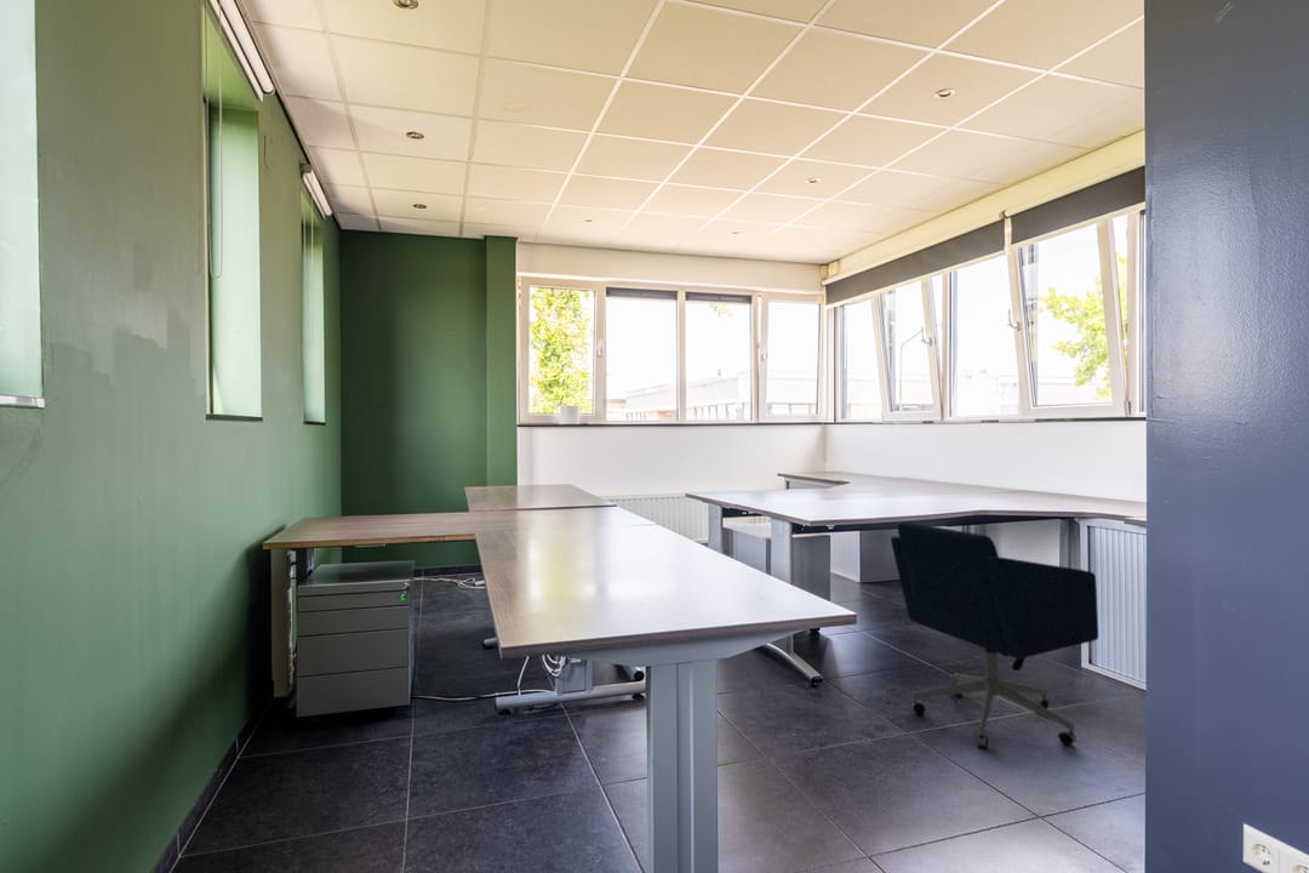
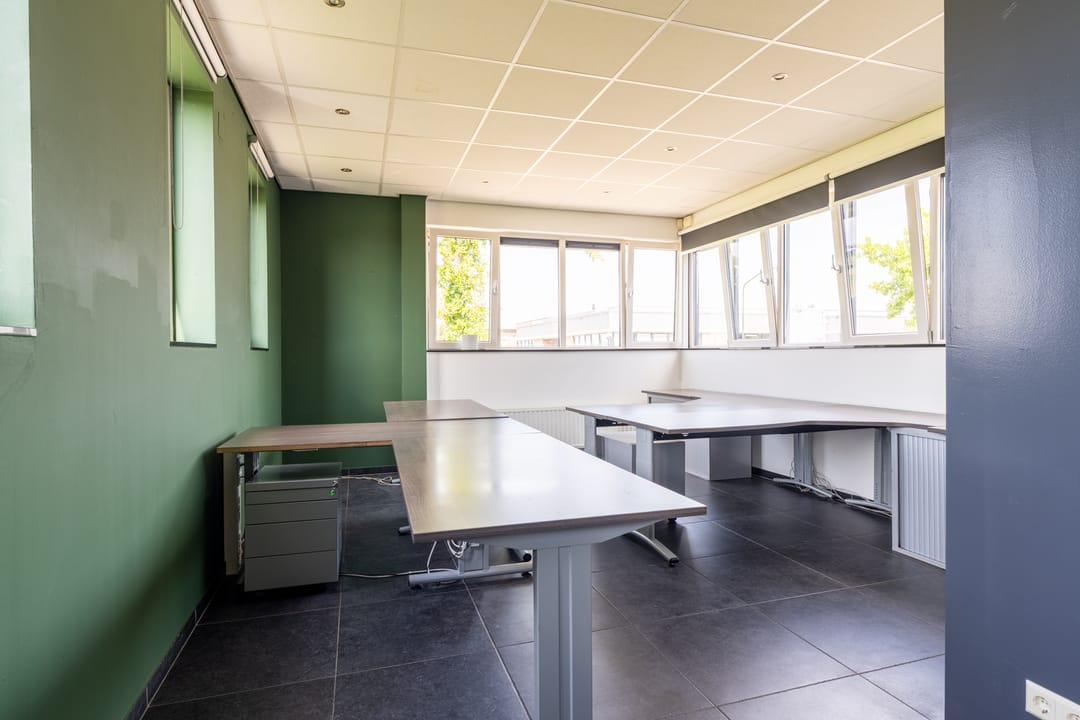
- office chair (988, 622)
